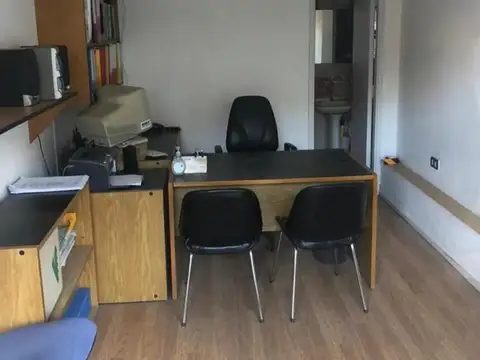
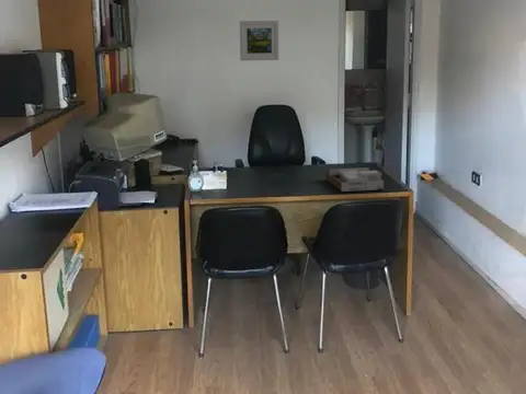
+ paper tray (354, 176)
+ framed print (259, 40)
